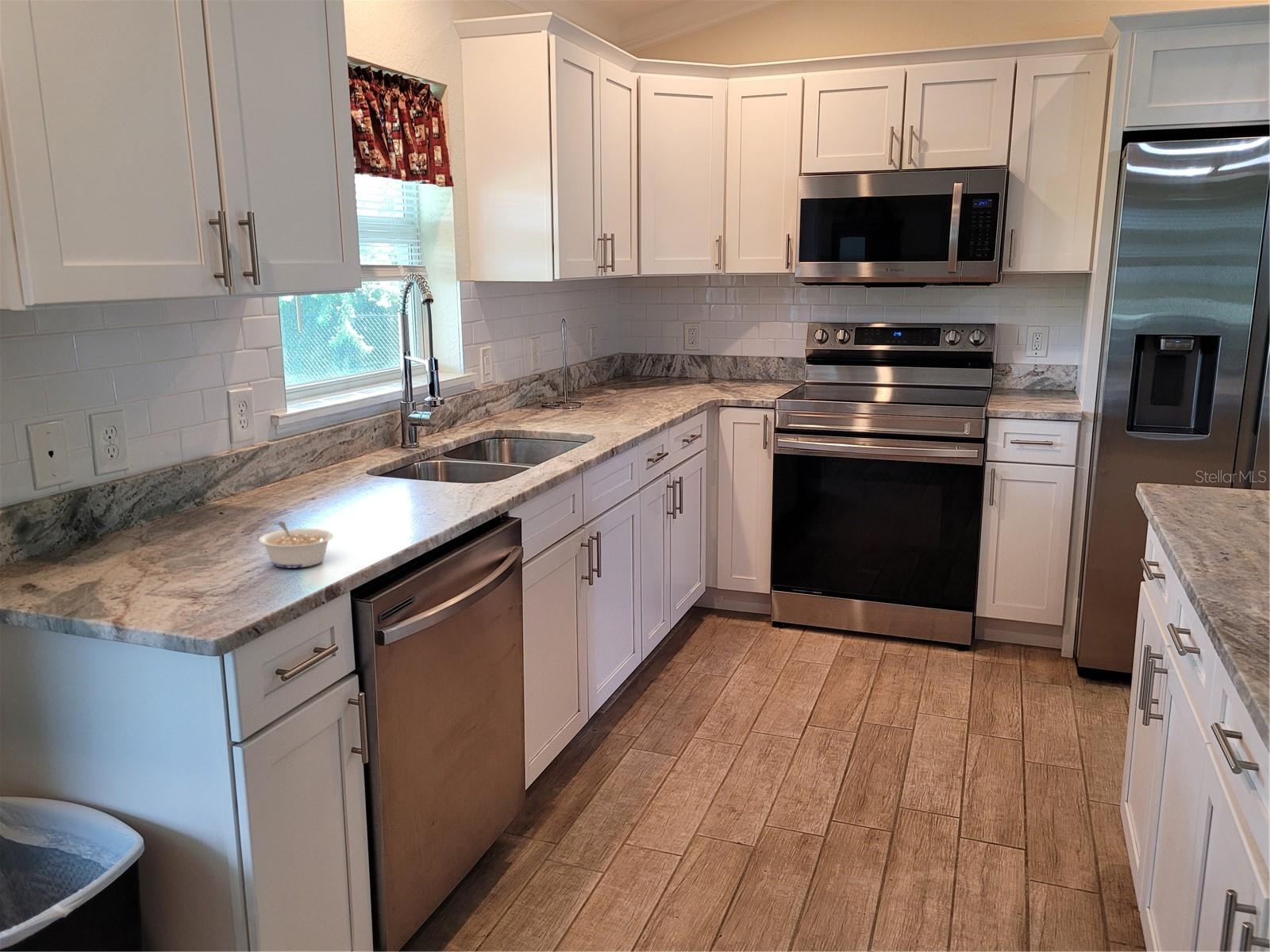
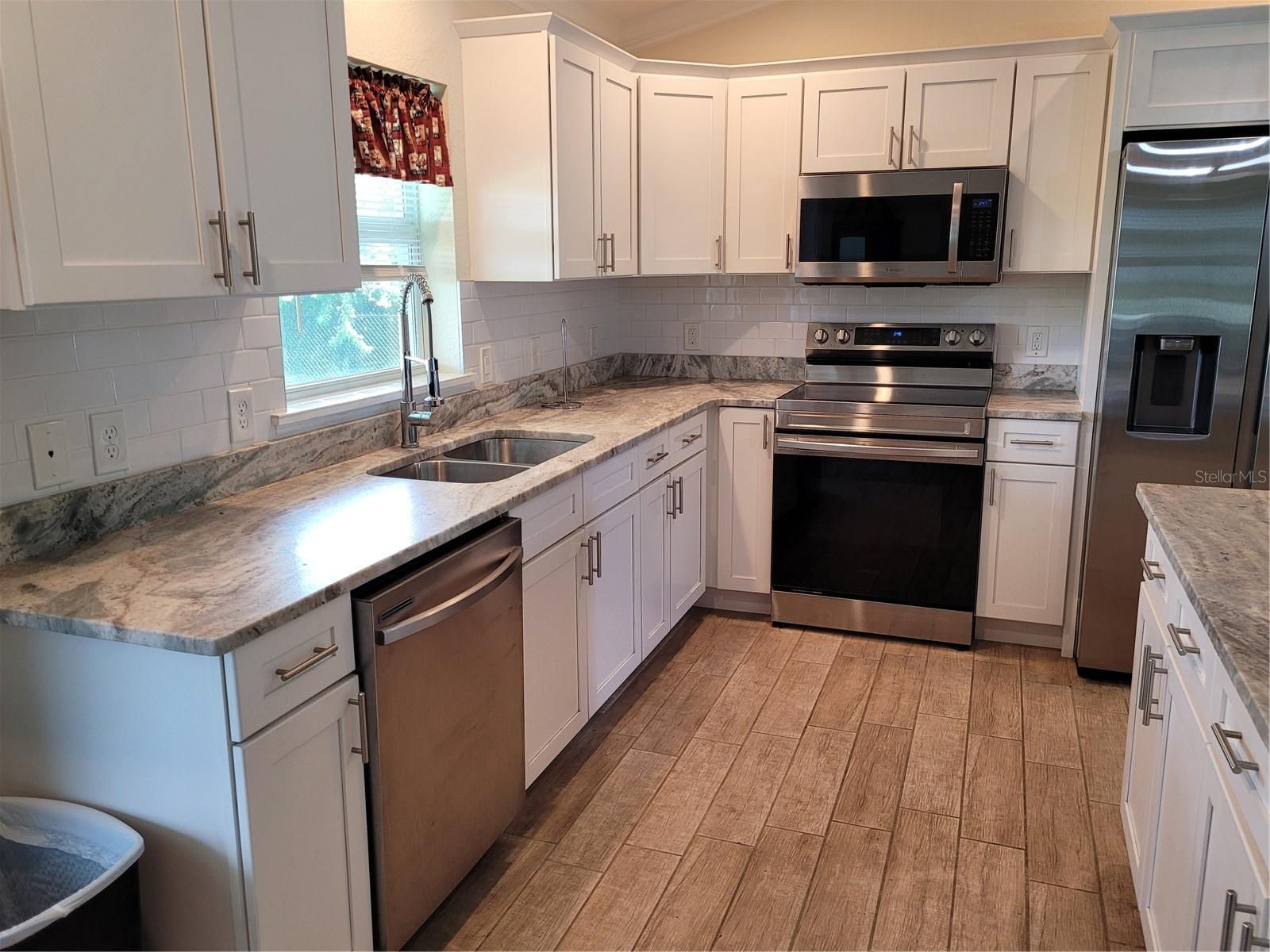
- legume (294, 546)
